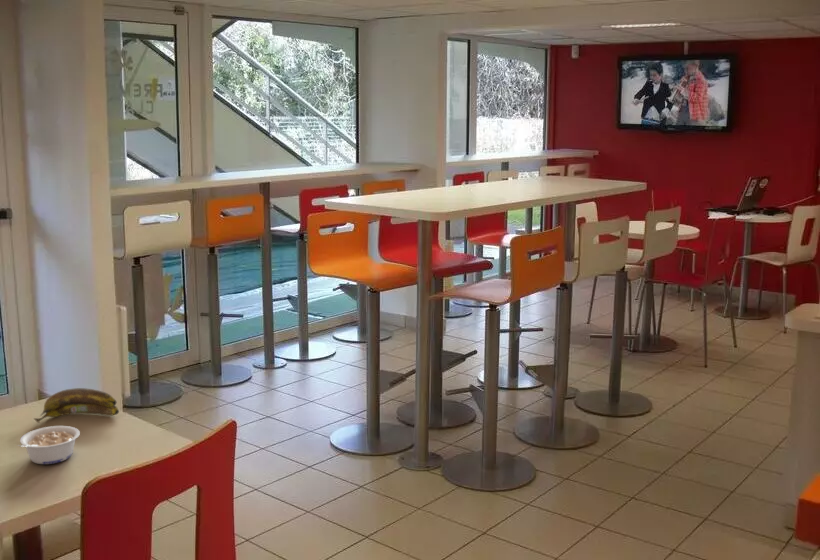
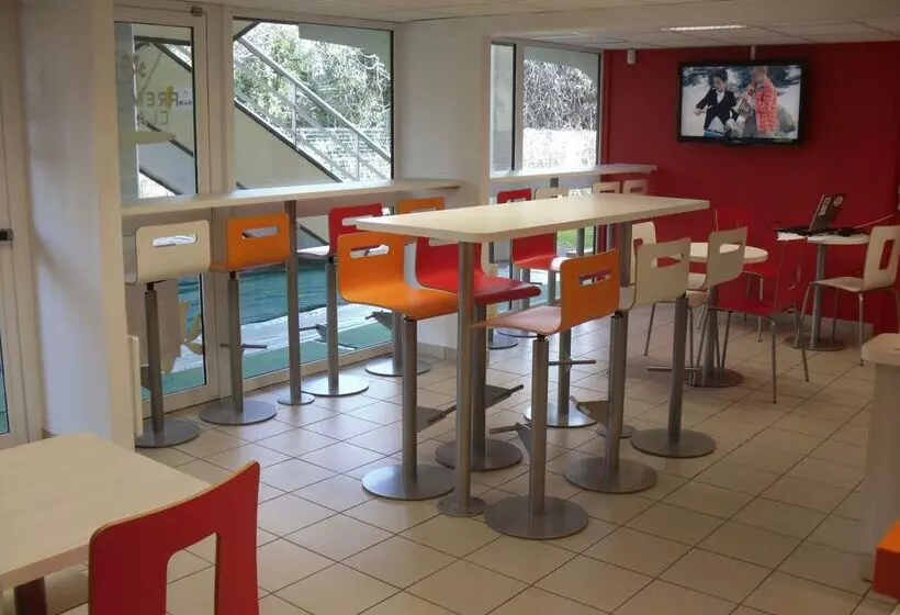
- banana (74, 403)
- legume (50, 445)
